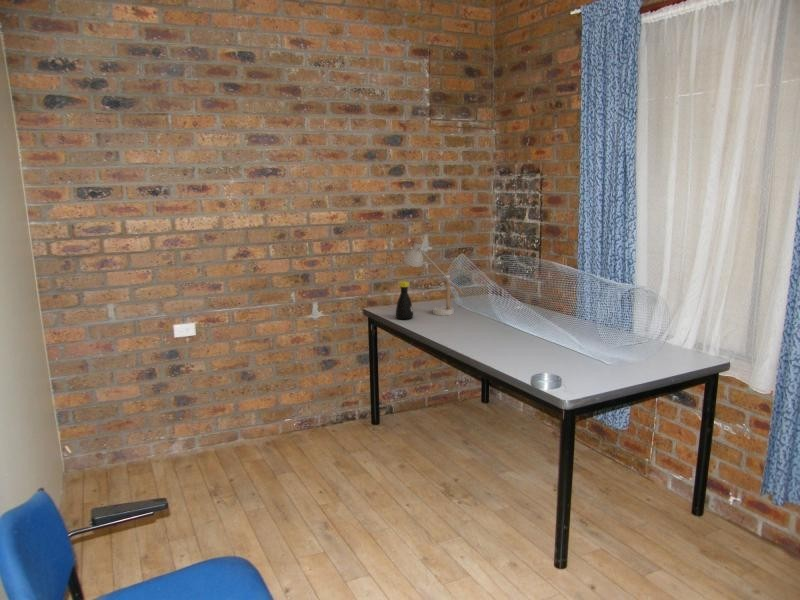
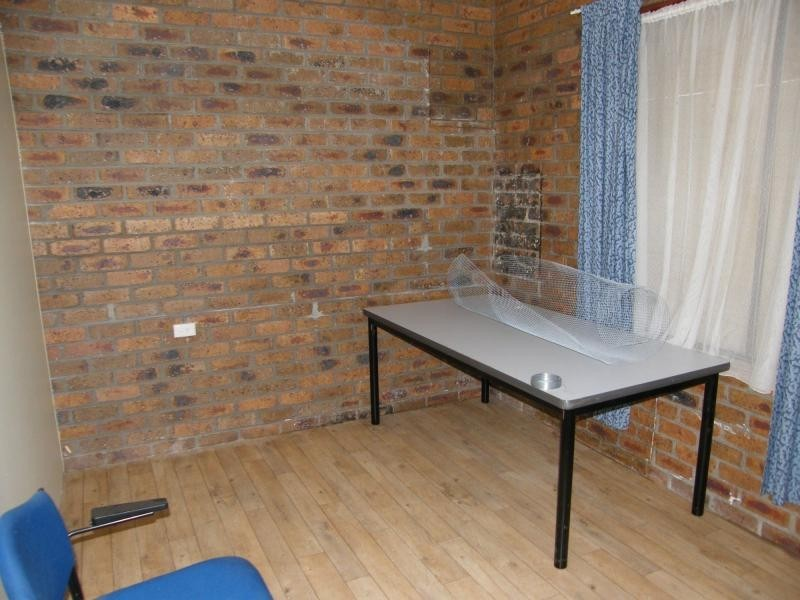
- desk lamp (439, 270)
- bottle (404, 299)
